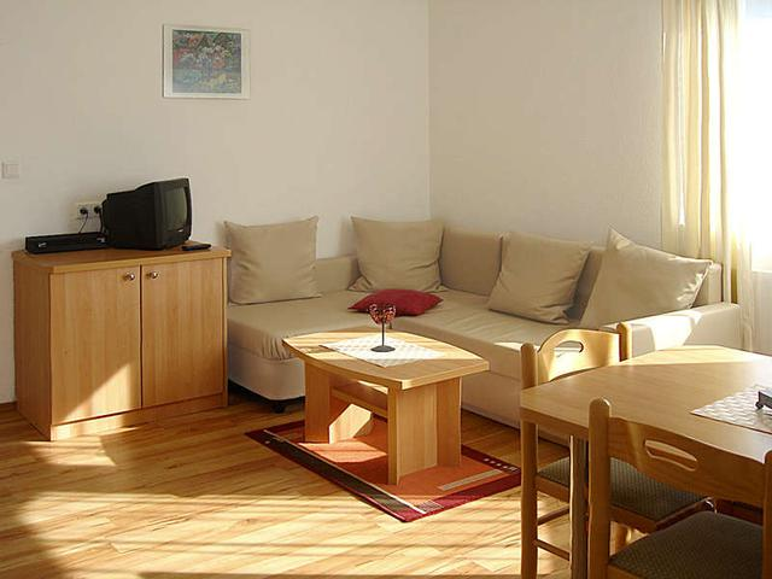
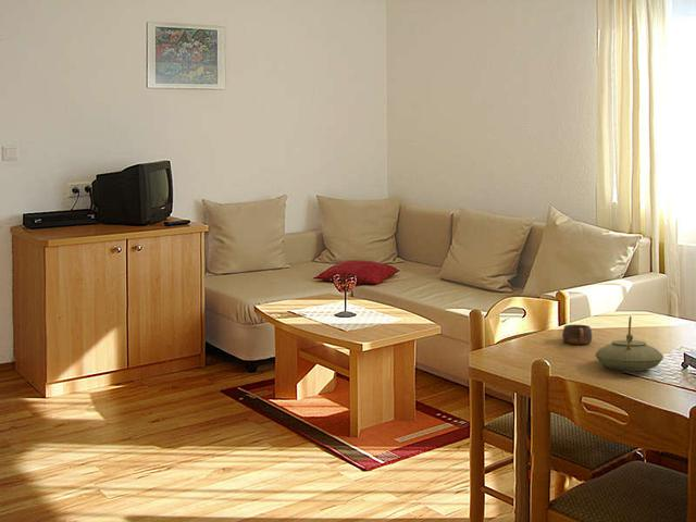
+ cup (576, 334)
+ teapot (629, 340)
